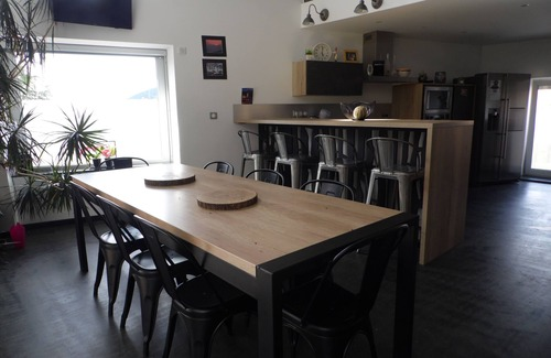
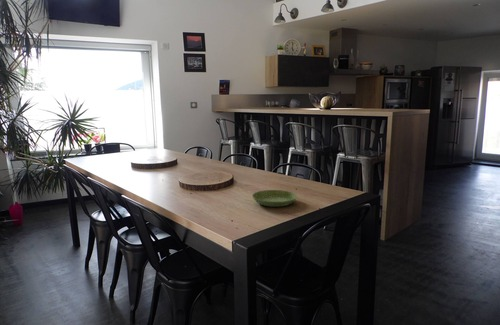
+ saucer (274, 198)
